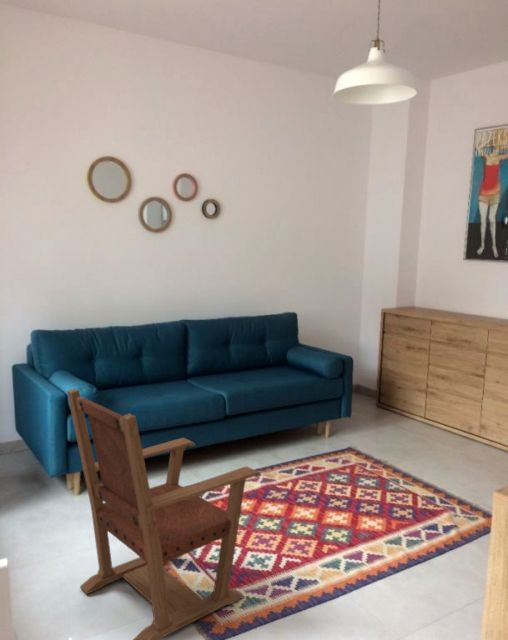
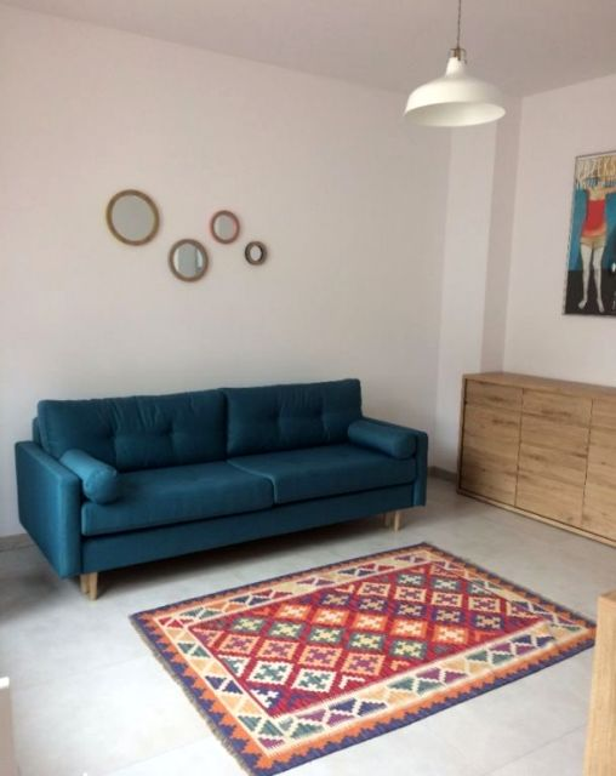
- armchair (165, 494)
